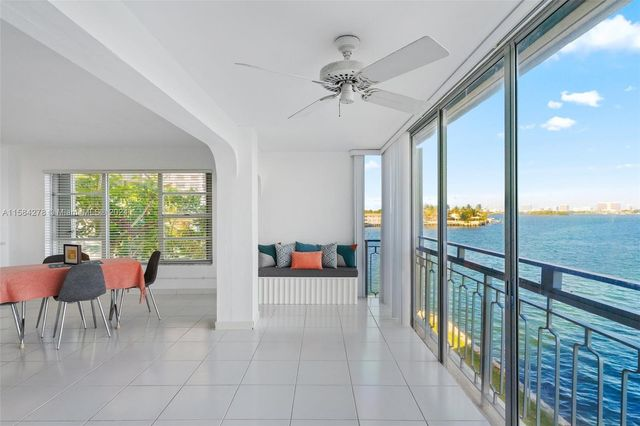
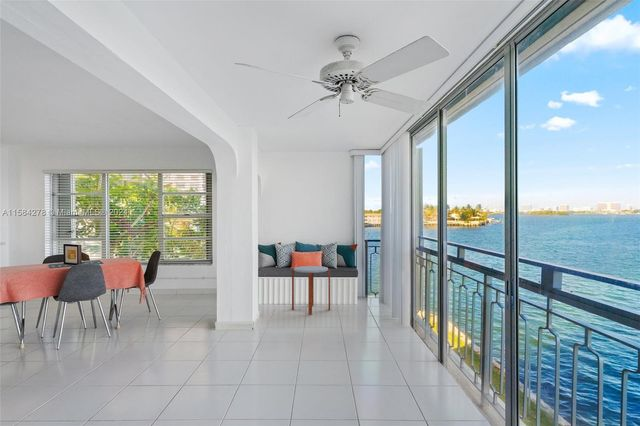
+ side table (311, 288)
